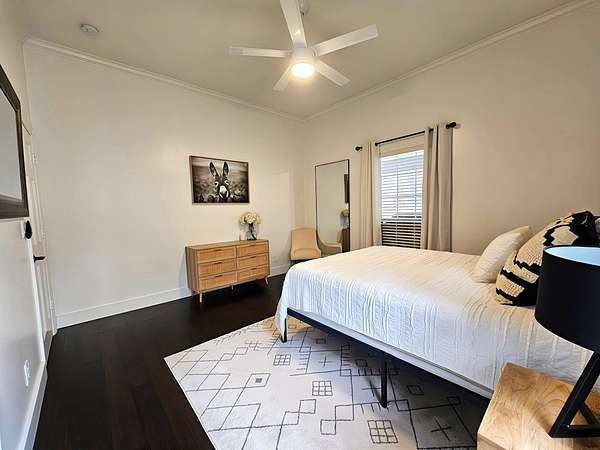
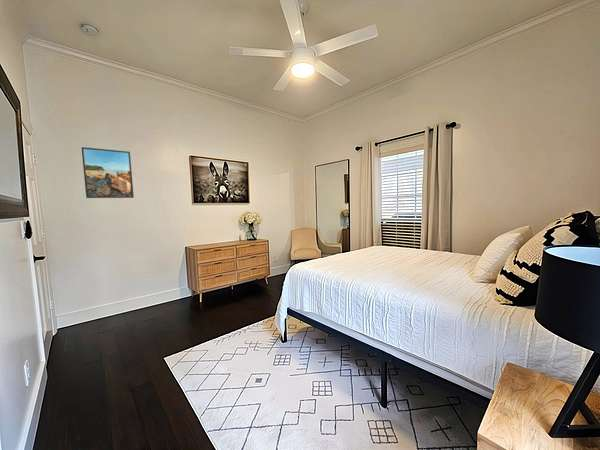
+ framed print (109, 173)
